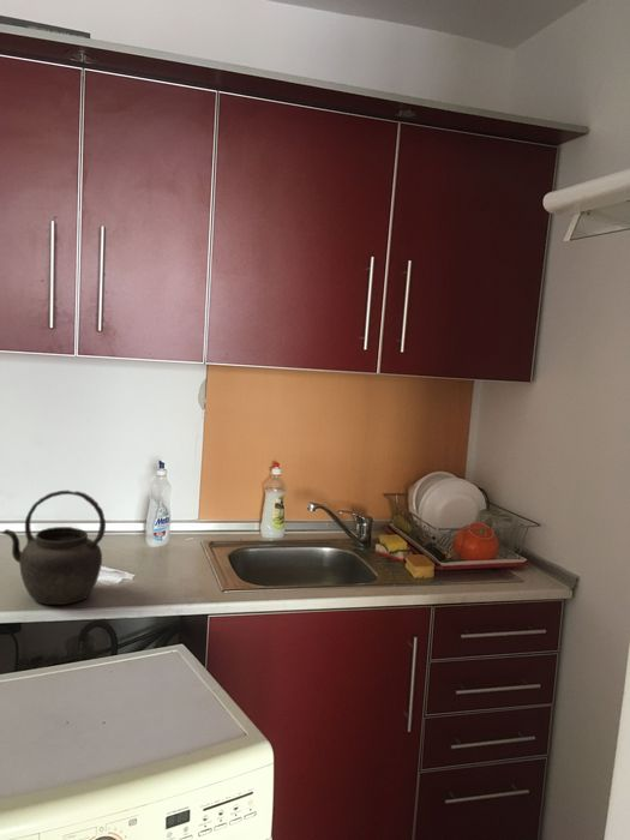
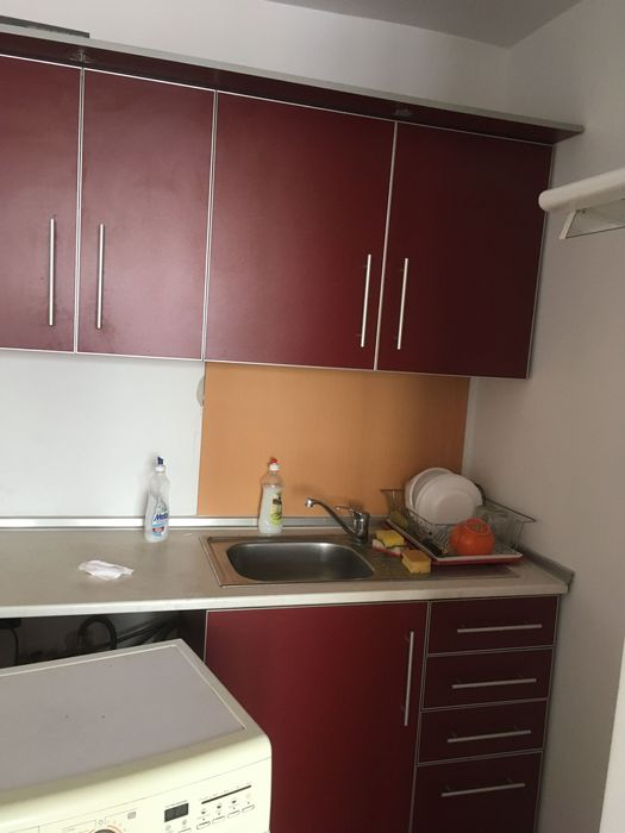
- kettle (53, 542)
